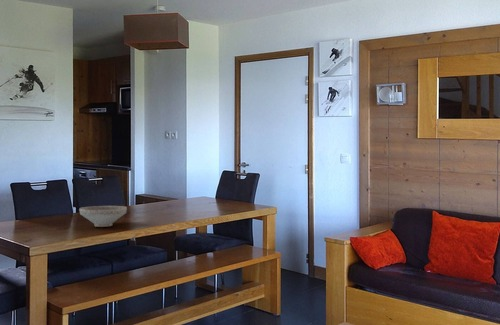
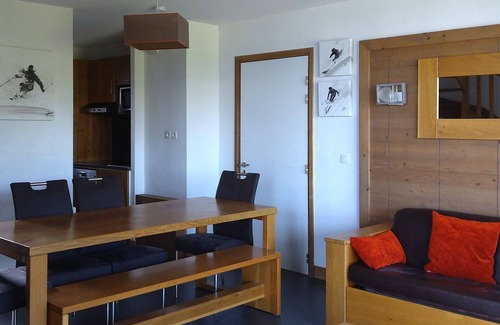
- decorative bowl (103, 216)
